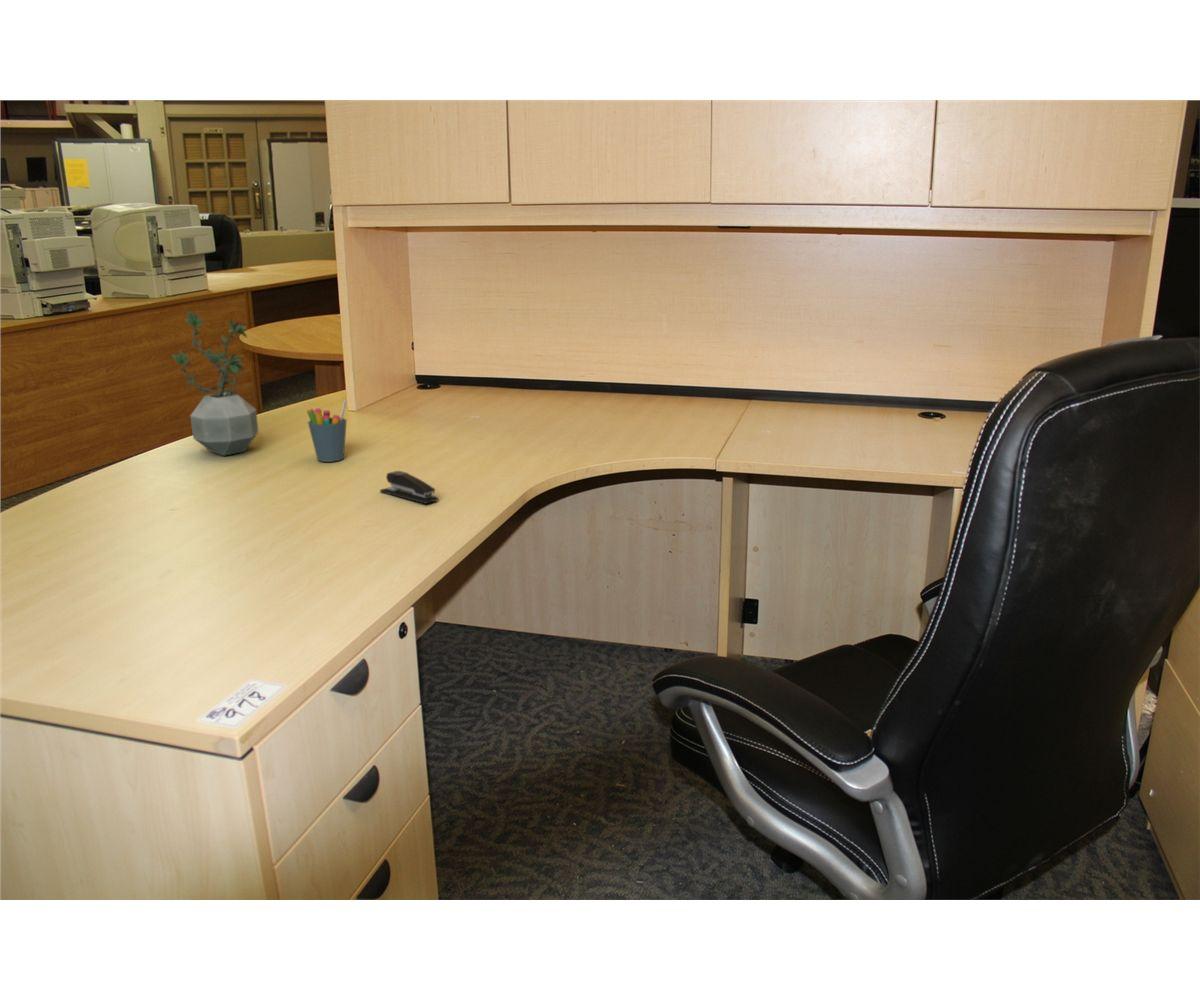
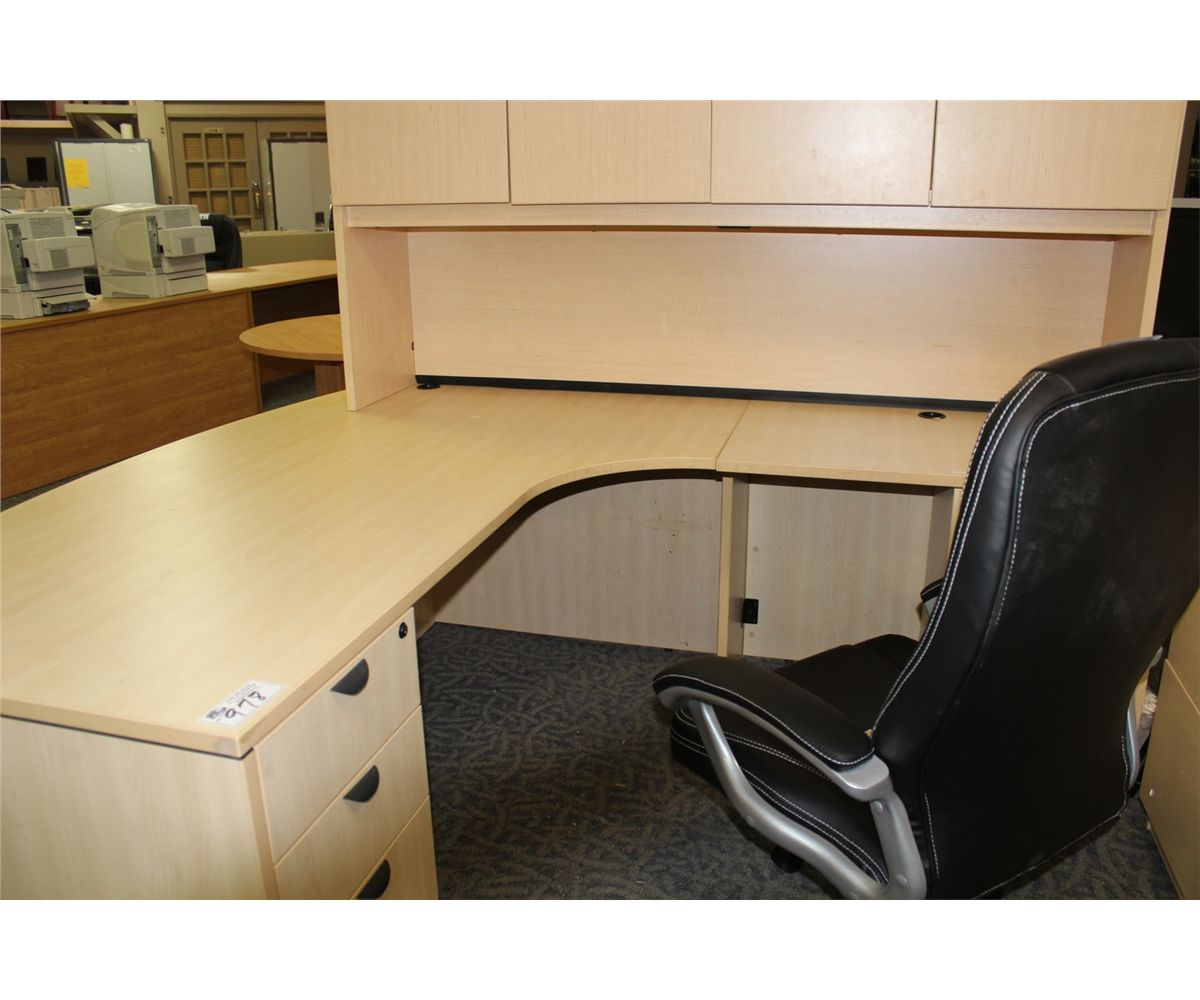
- pen holder (327, 430)
- stapler (408, 485)
- potted plant (217, 382)
